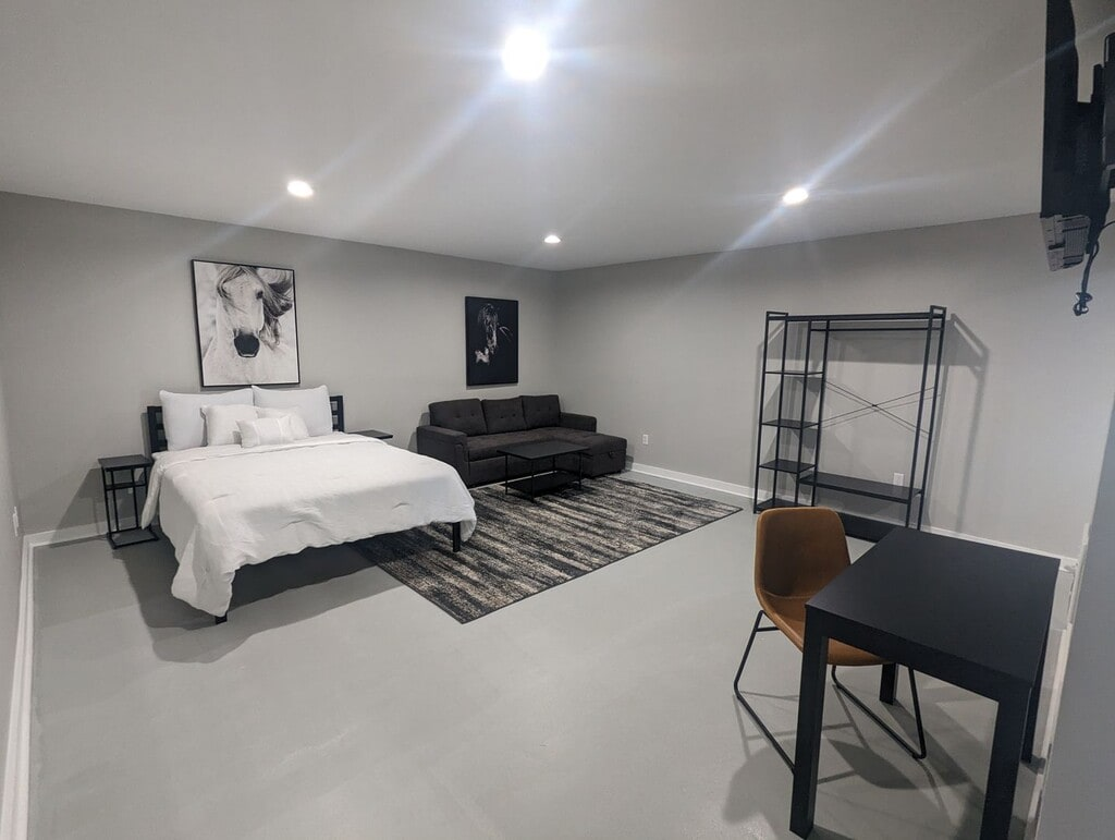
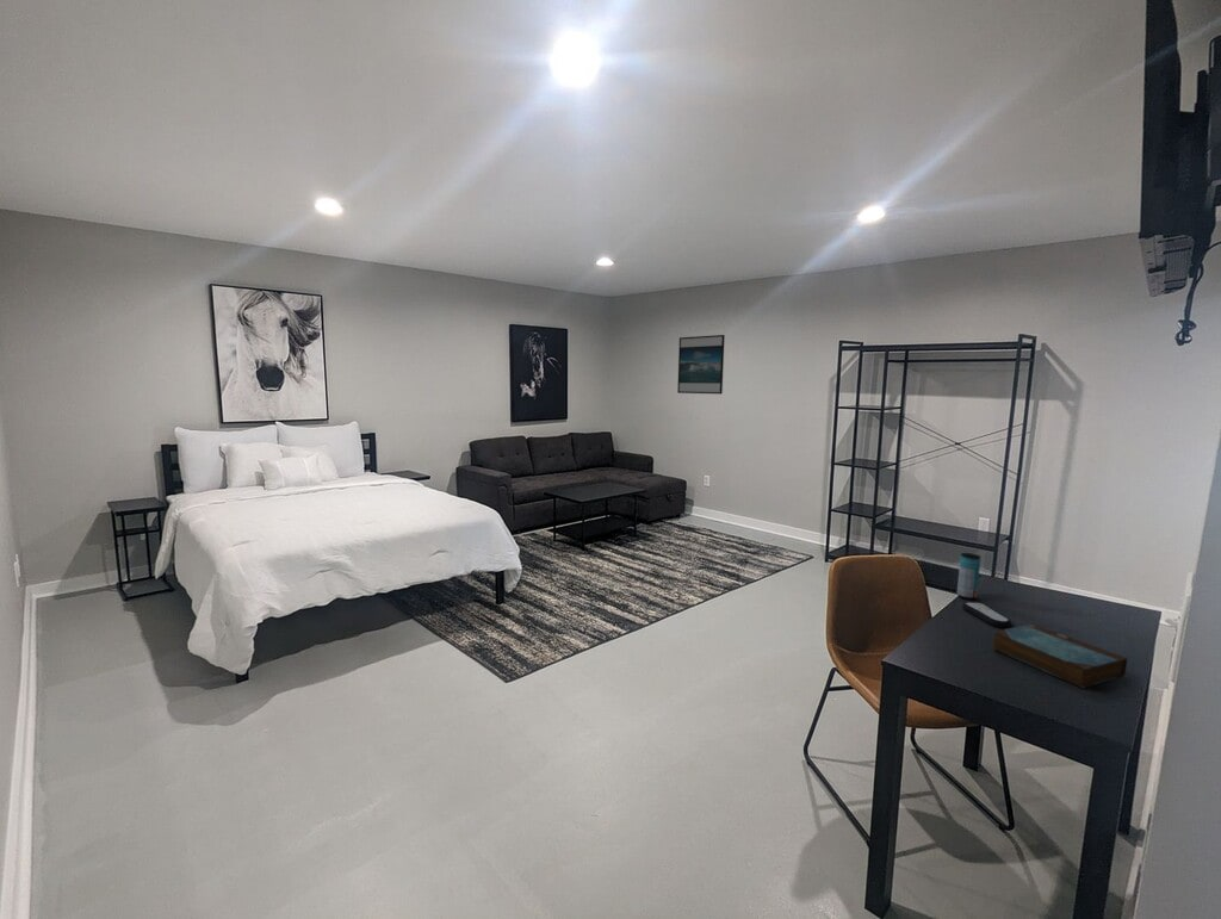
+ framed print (700, 365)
+ book (1055, 652)
+ remote control (986, 614)
+ beverage can (968, 576)
